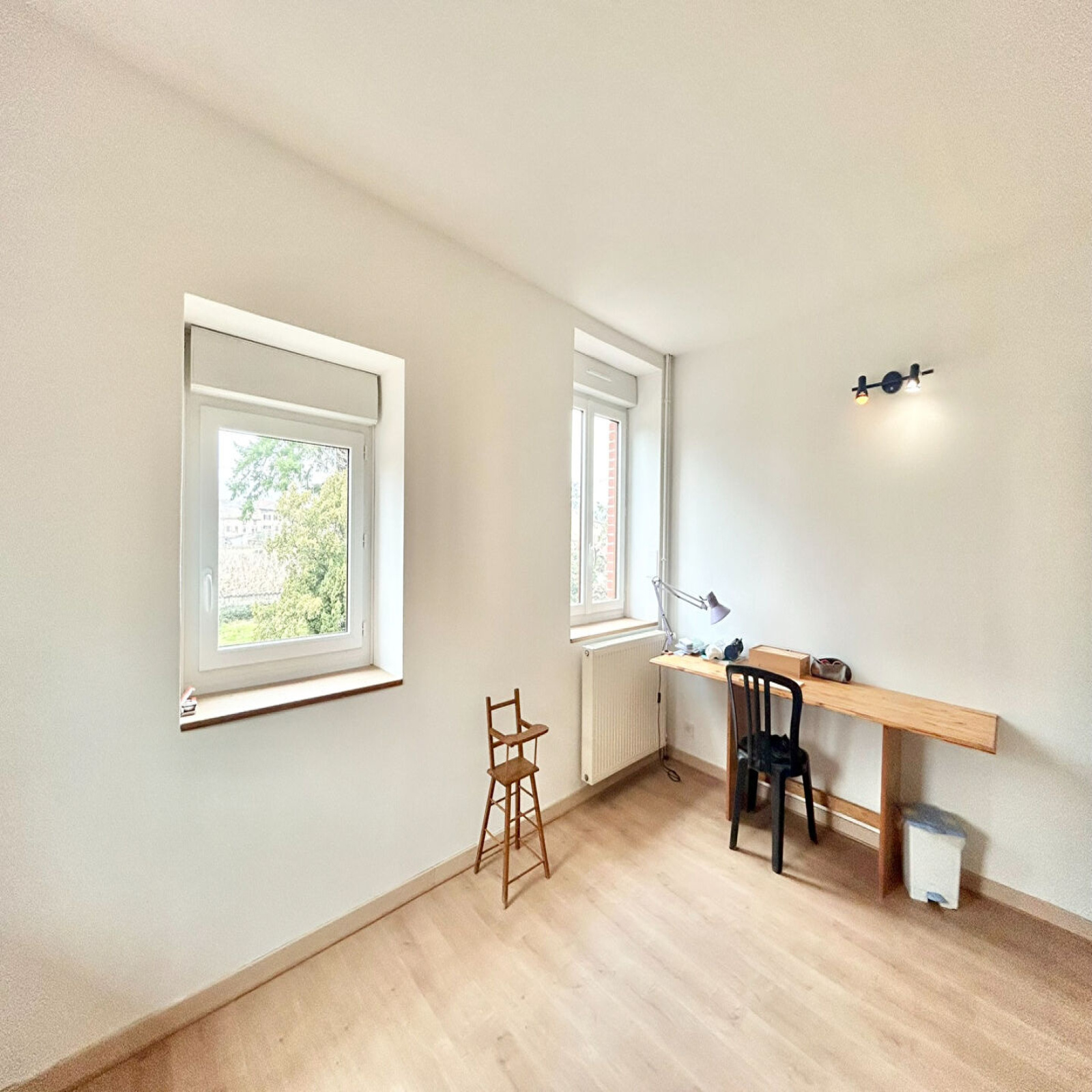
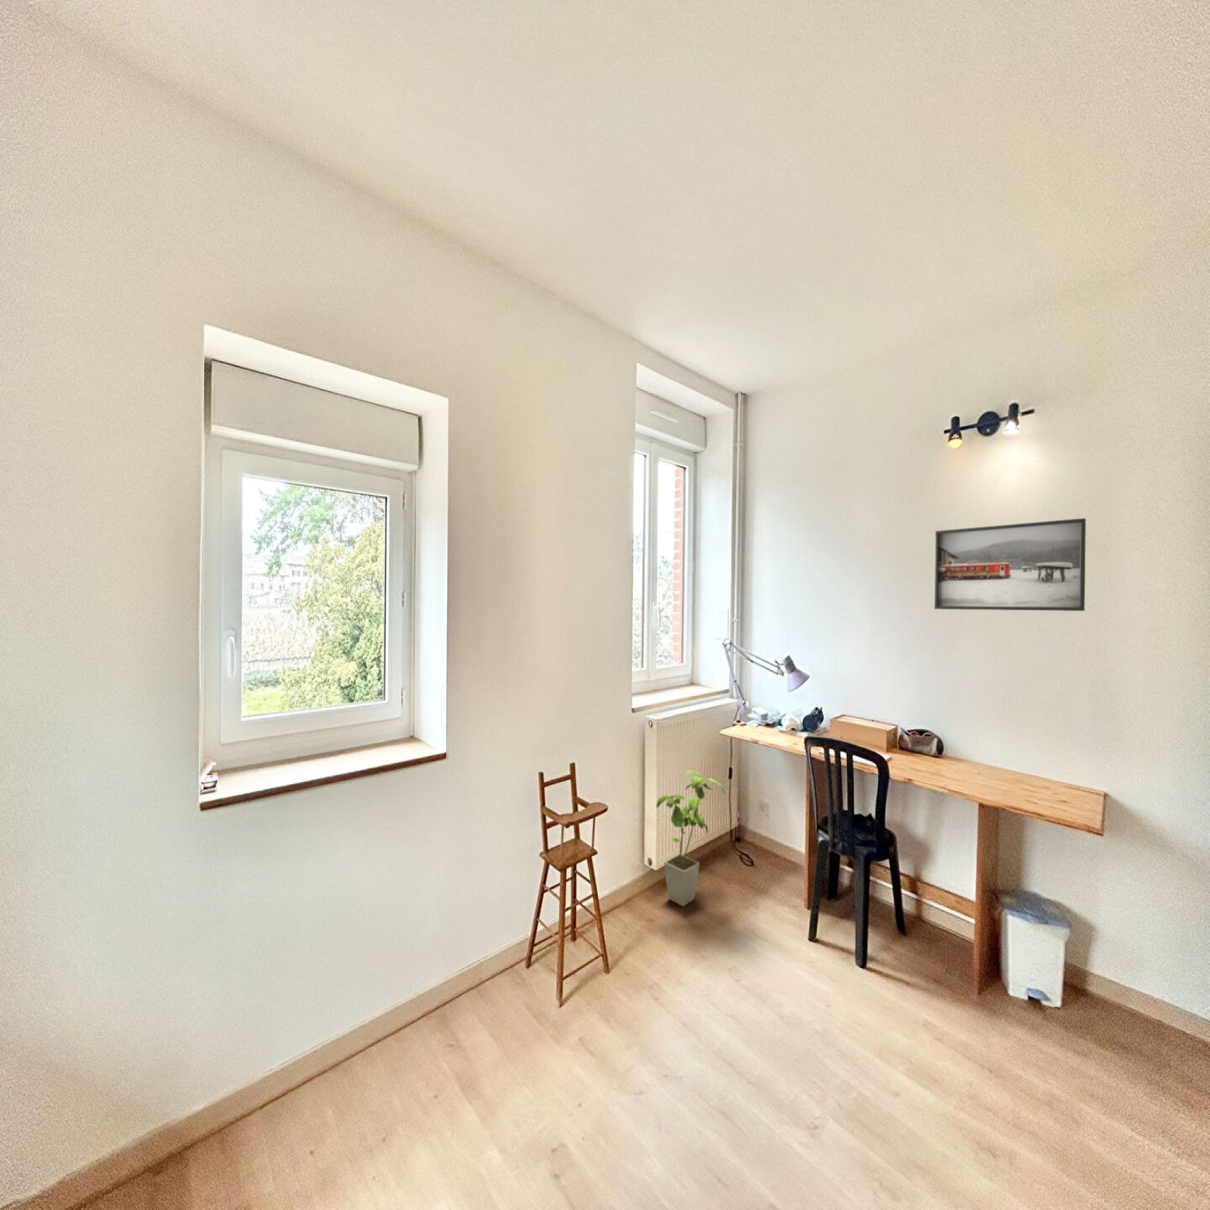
+ house plant (691, 834)
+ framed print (1004, 567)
